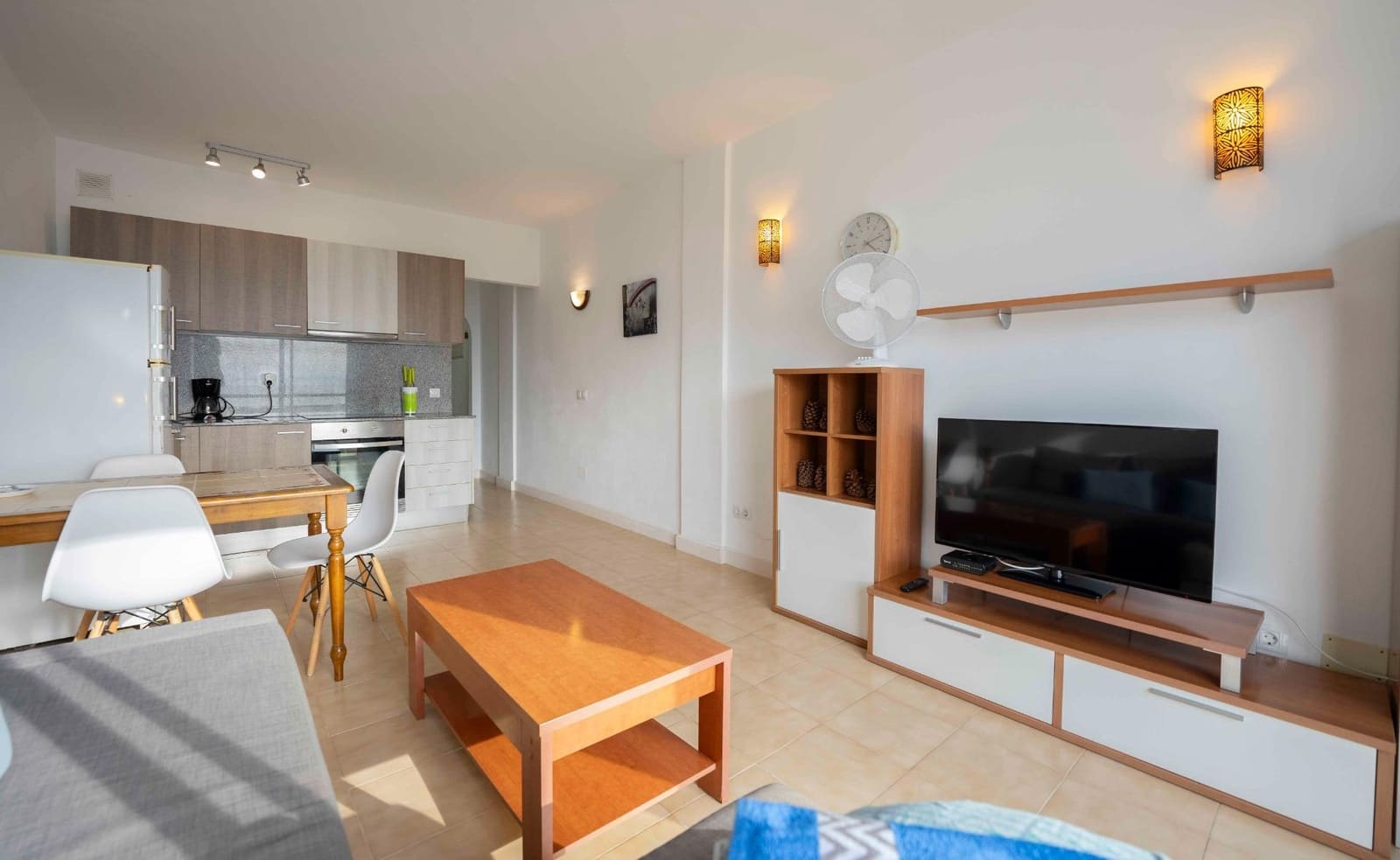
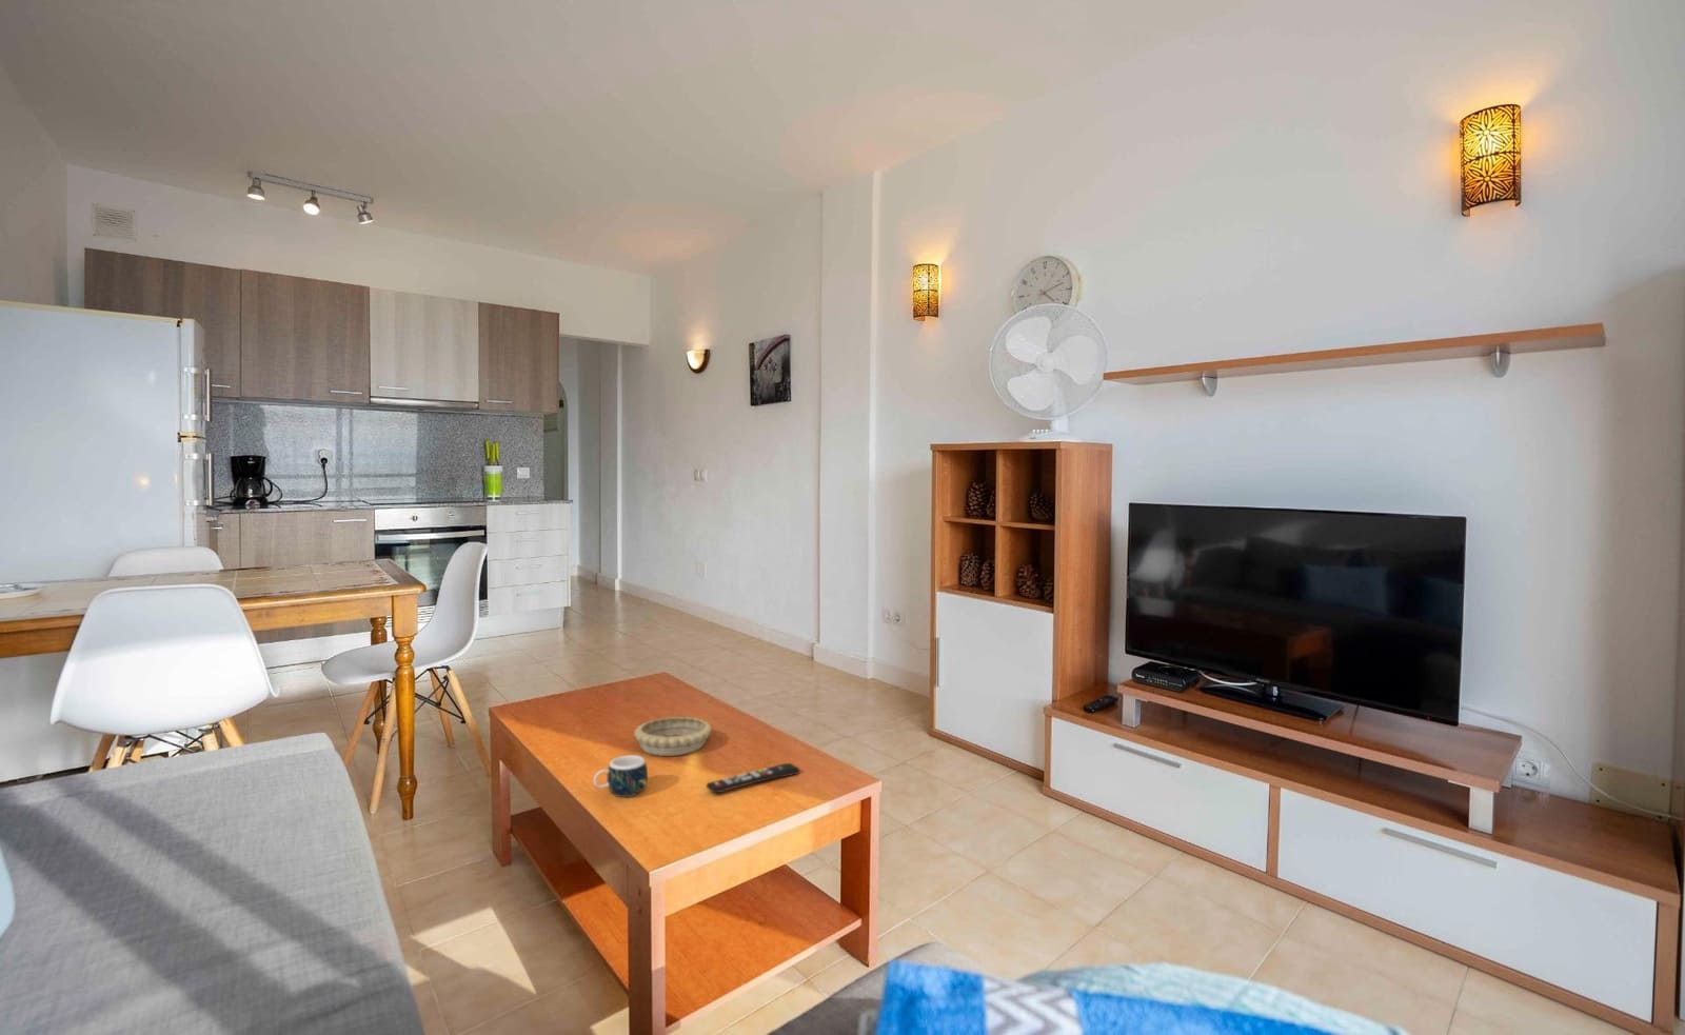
+ mug (620, 777)
+ remote control (753, 777)
+ decorative bowl (673, 737)
